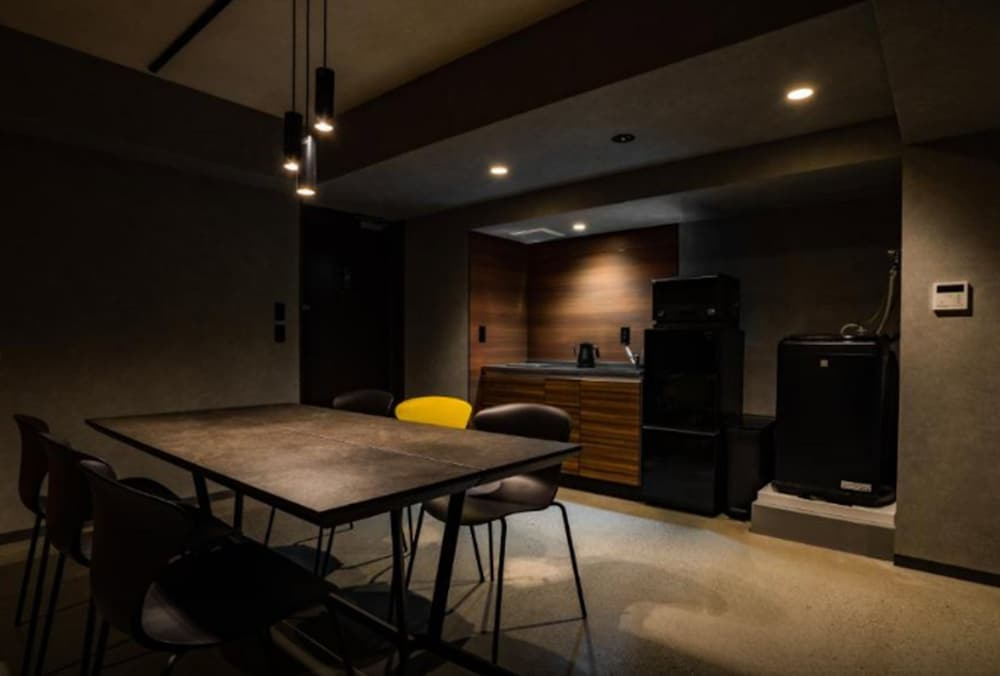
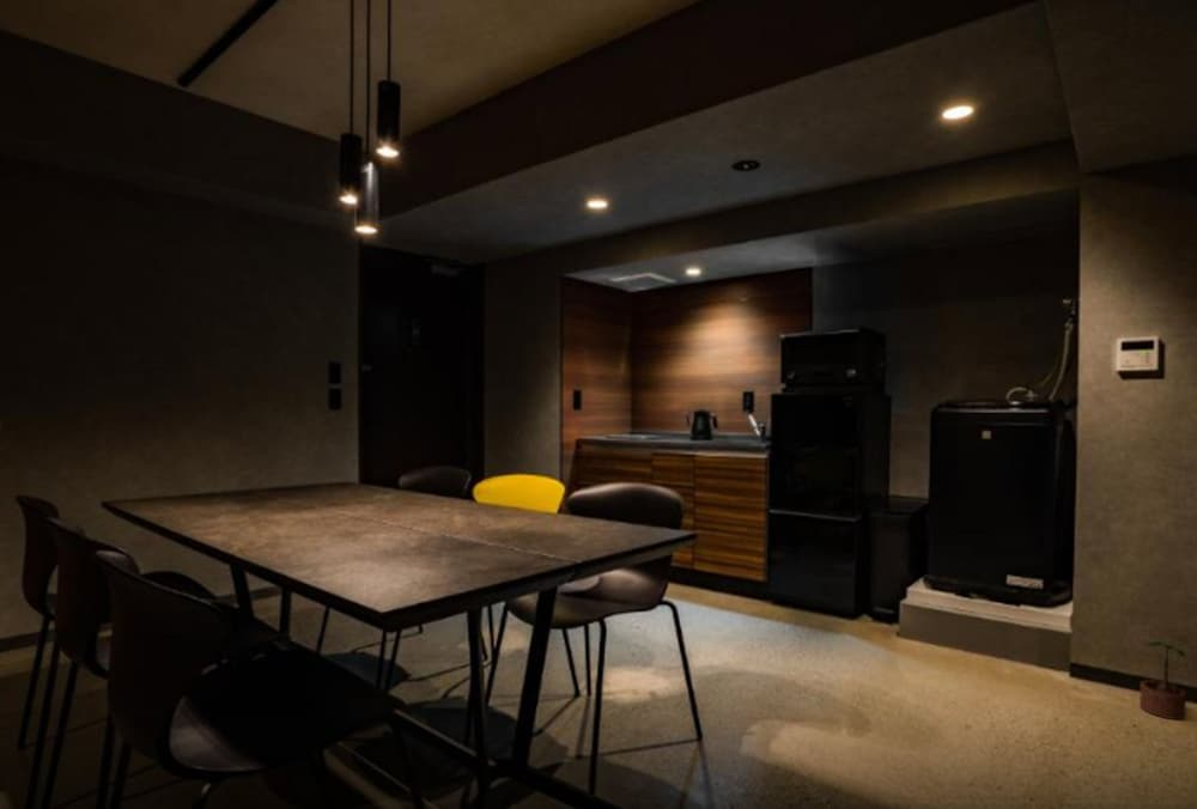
+ potted plant (1165, 677)
